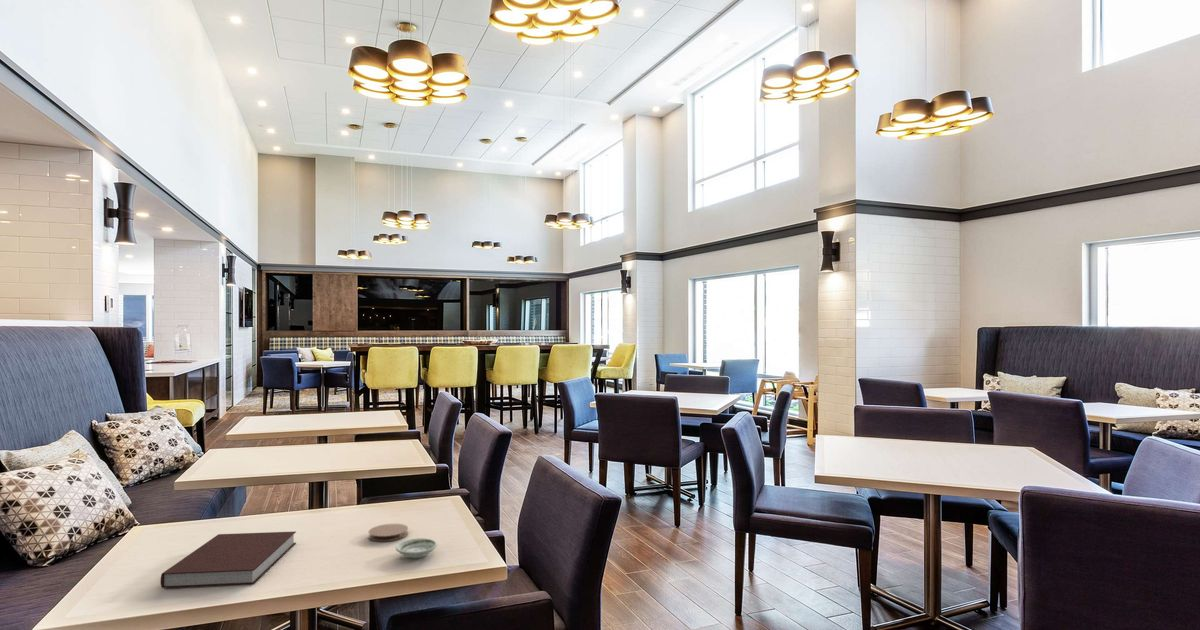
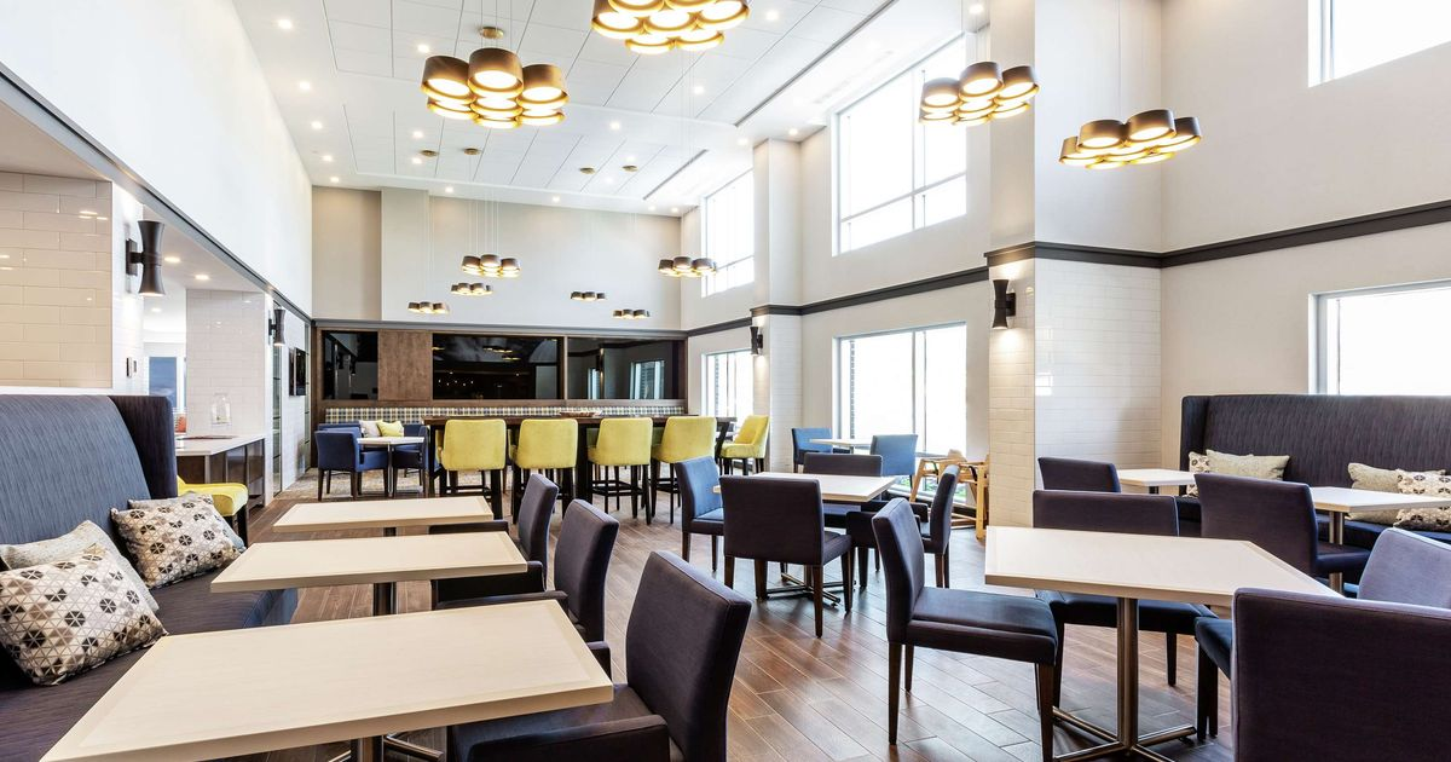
- saucer (416, 549)
- notebook (234, 557)
- coaster (388, 532)
